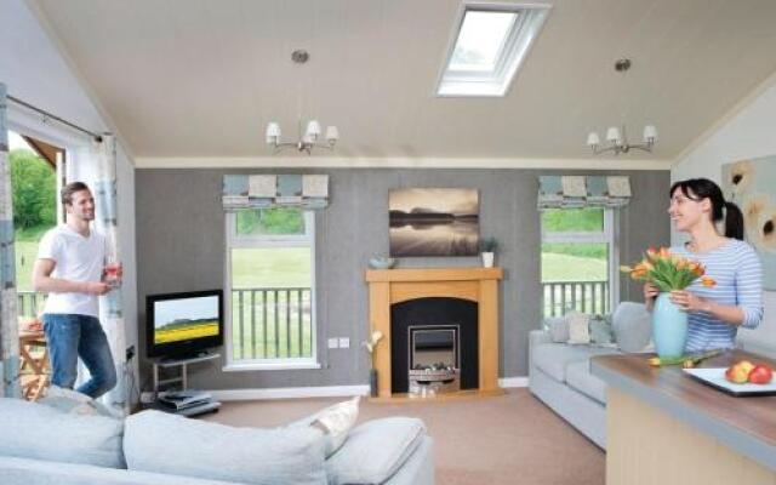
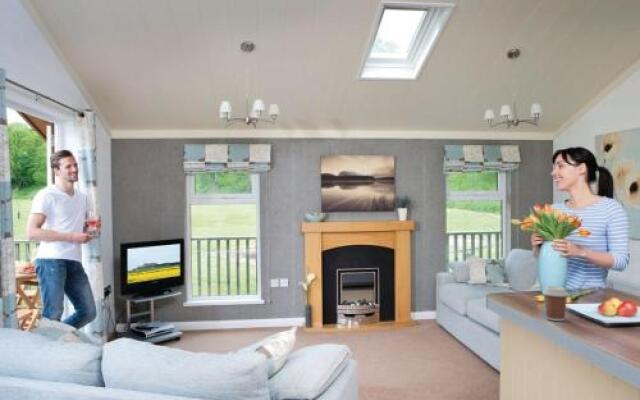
+ coffee cup (555, 303)
